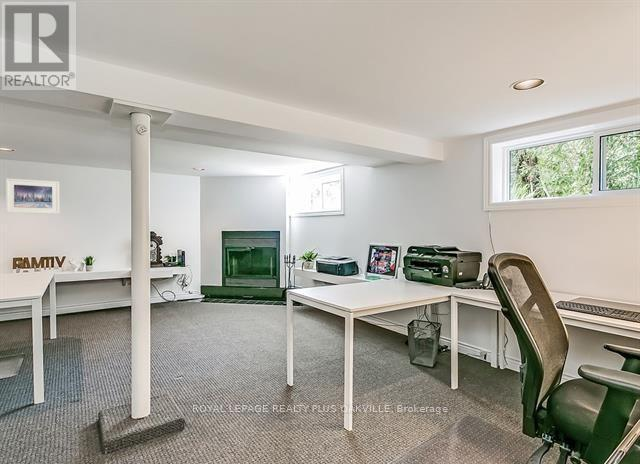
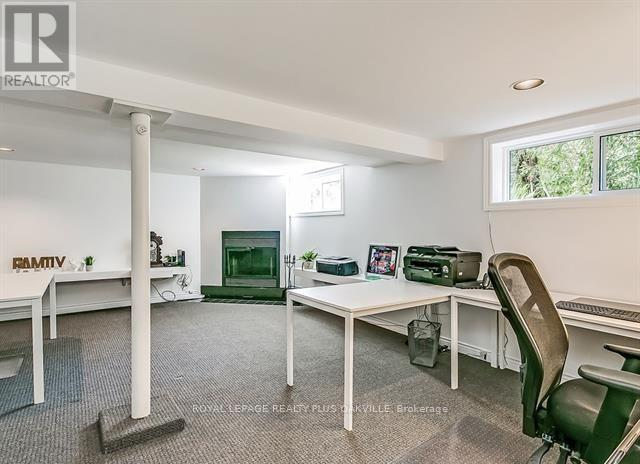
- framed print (33, 196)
